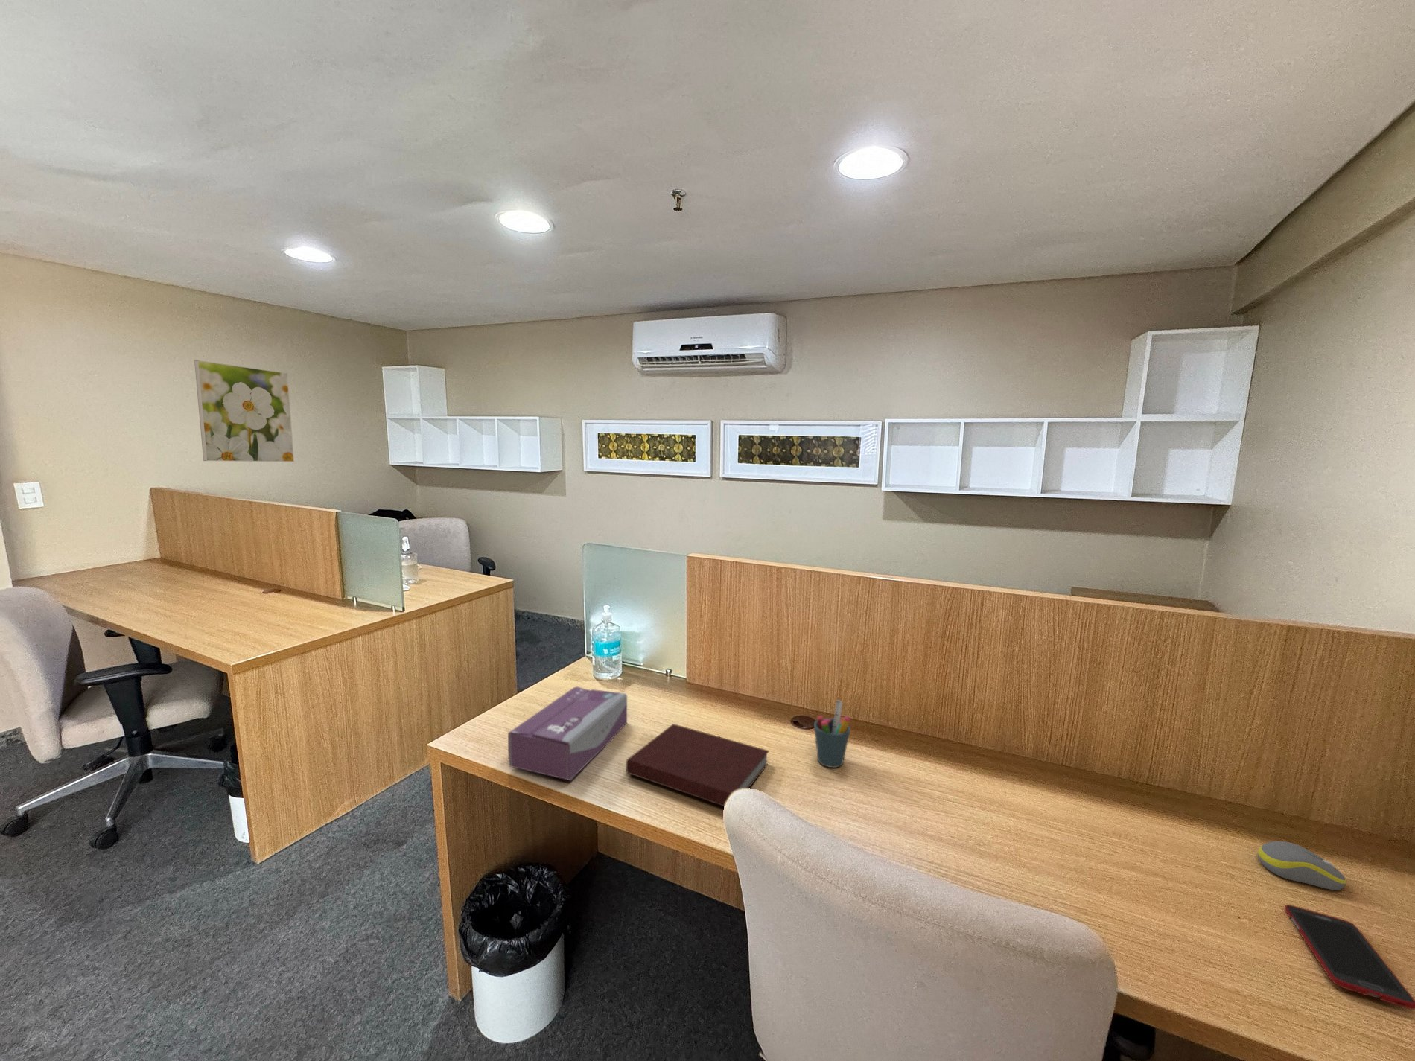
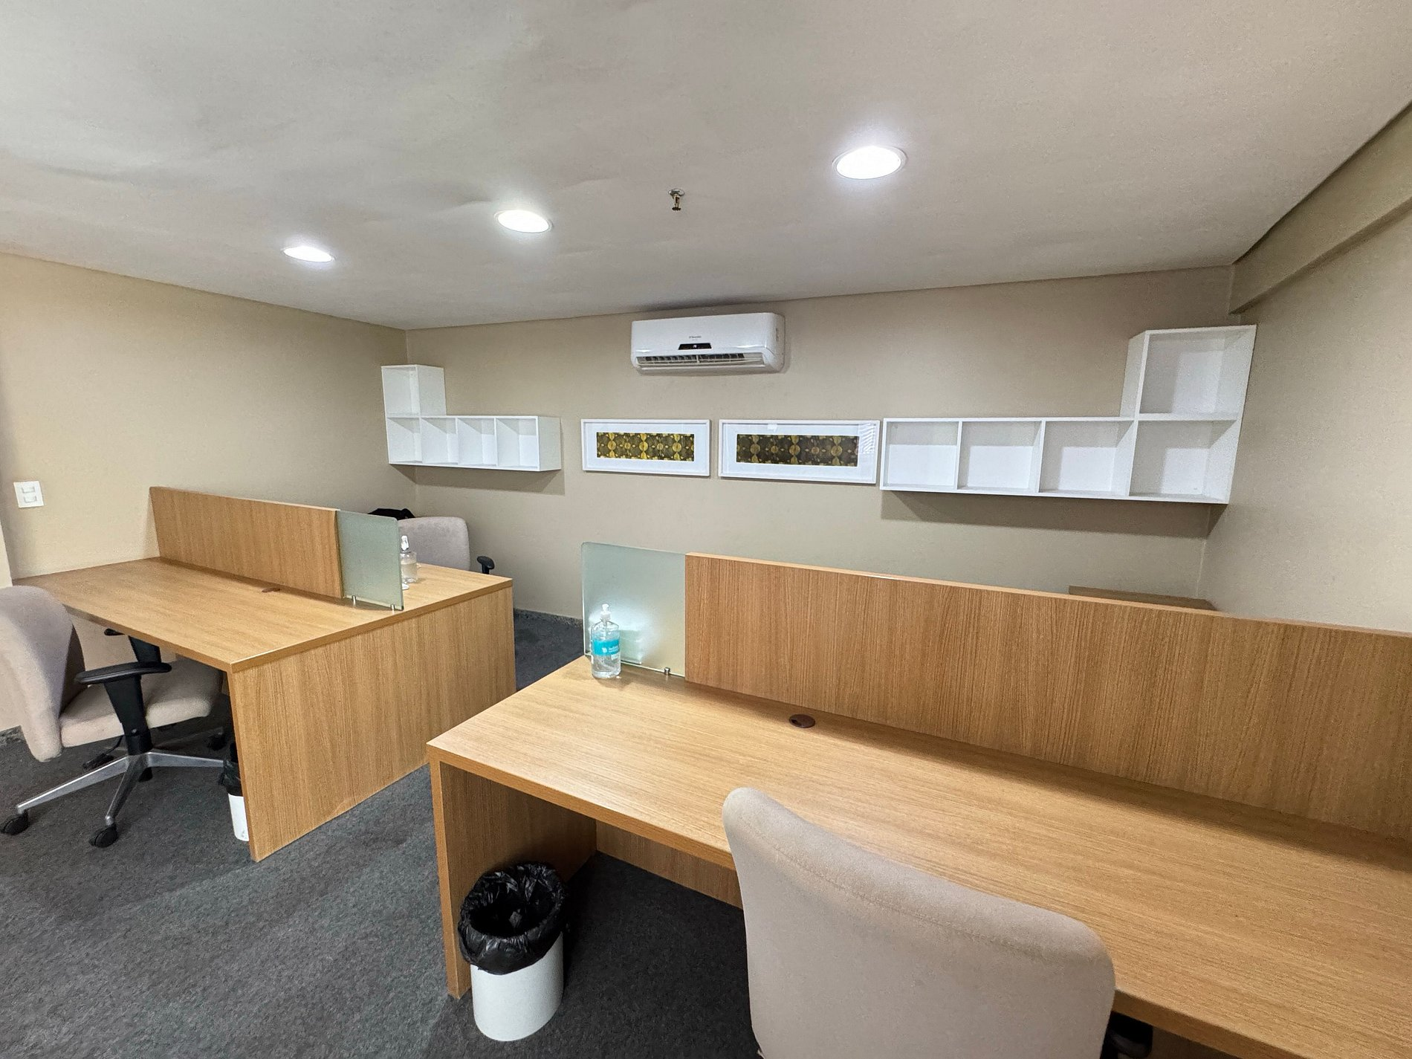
- tissue box (572, 727)
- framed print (247, 415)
- computer mouse (1301, 862)
- notebook (699, 761)
- cell phone (1344, 952)
- pen holder (832, 734)
